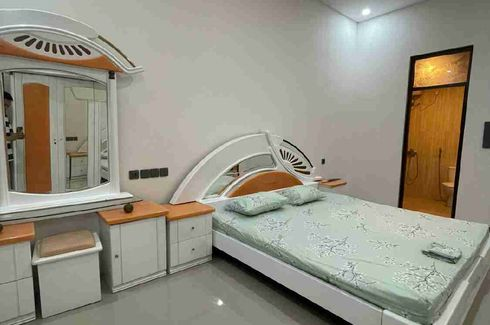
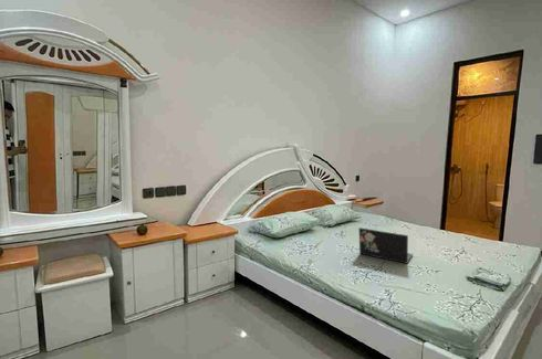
+ laptop (386, 241)
